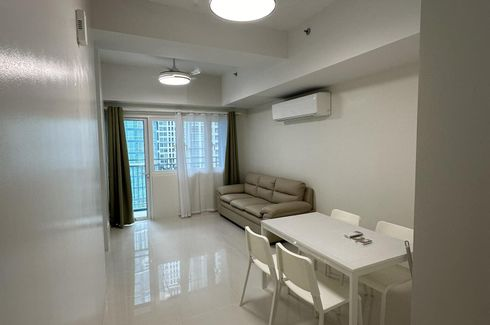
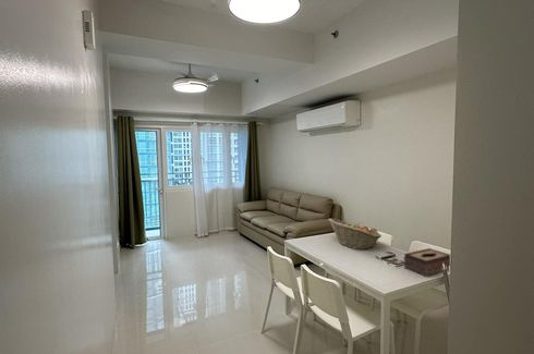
+ tissue box (427, 261)
+ fruit basket (353, 231)
